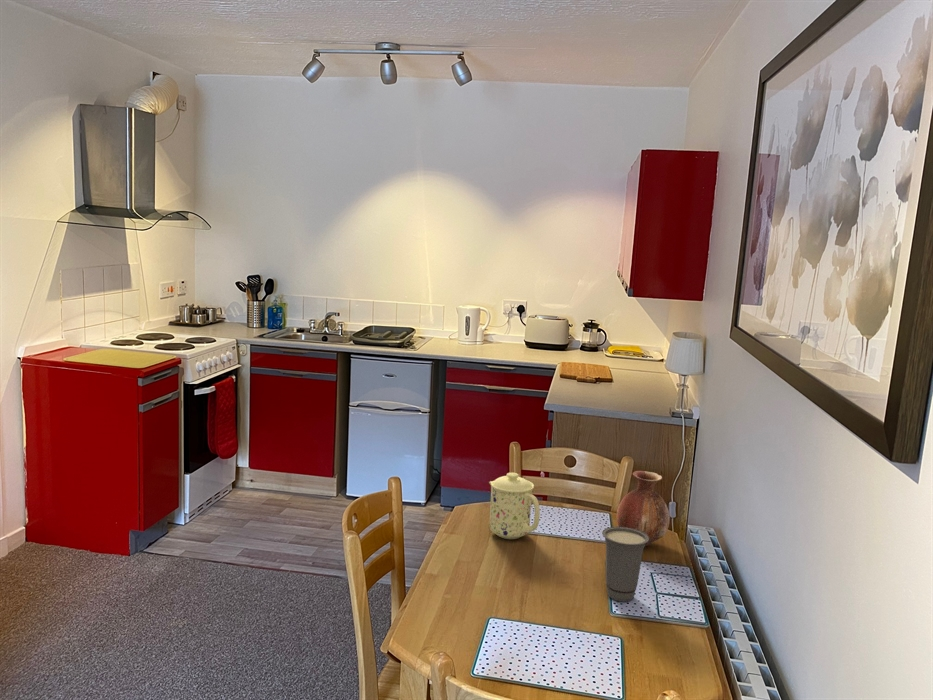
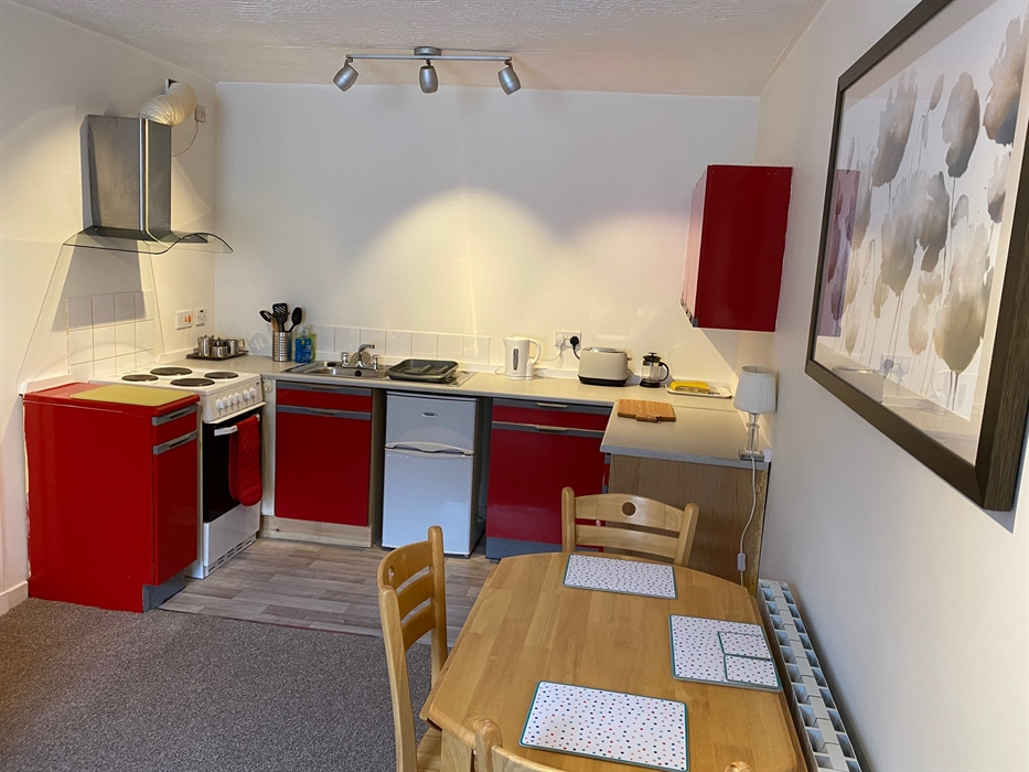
- vase (643, 509)
- mug (513, 505)
- cup (622, 565)
